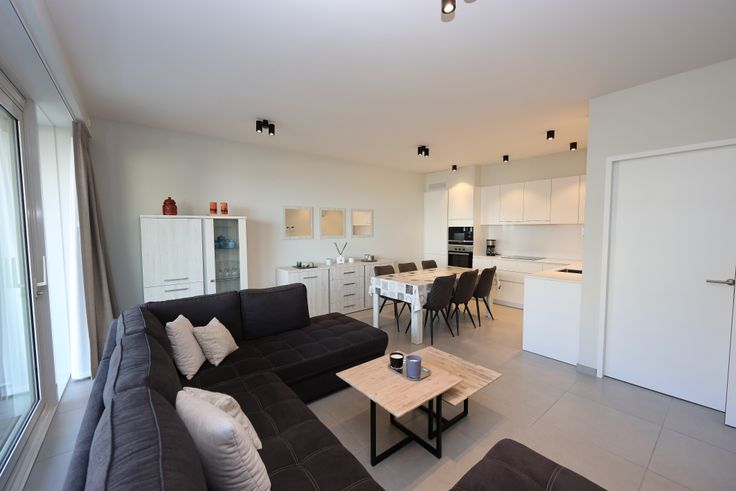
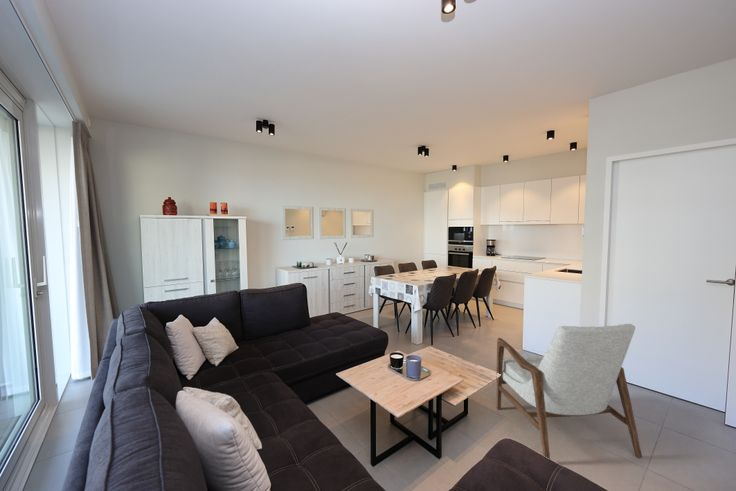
+ armchair (561, 371)
